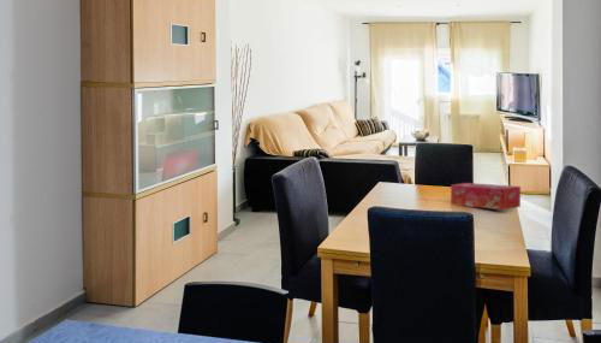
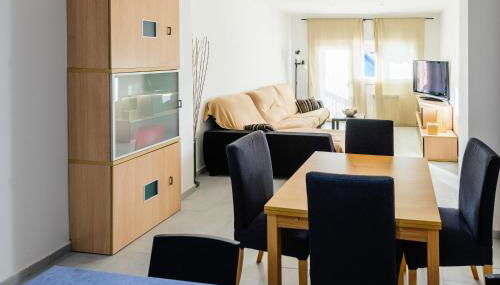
- tissue box (484, 195)
